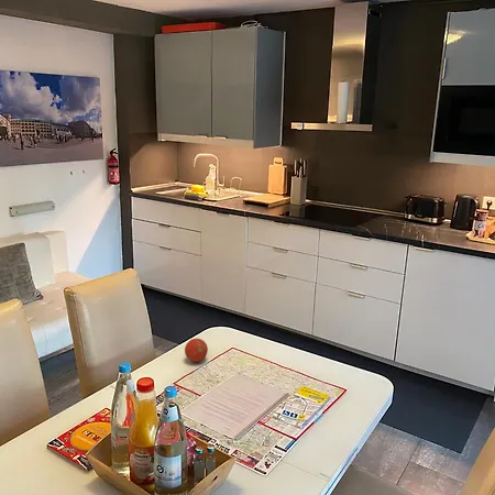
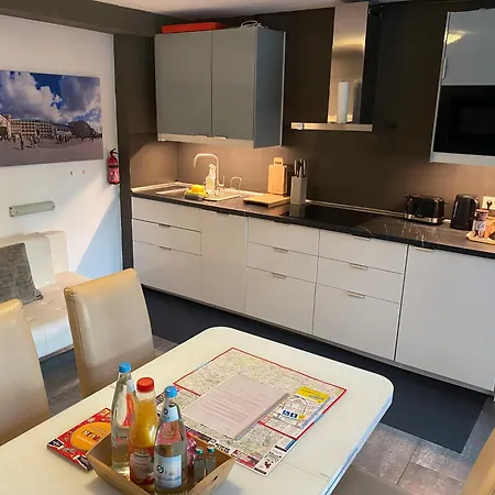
- fruit (196, 350)
